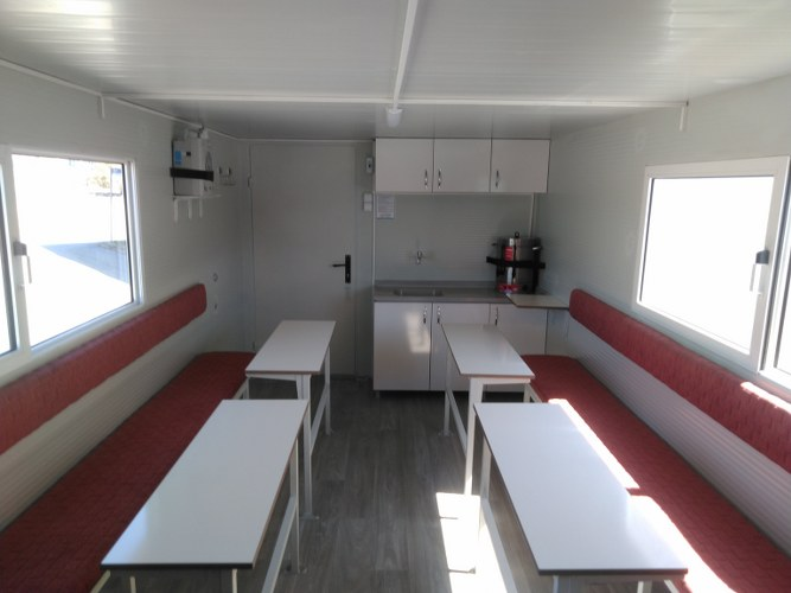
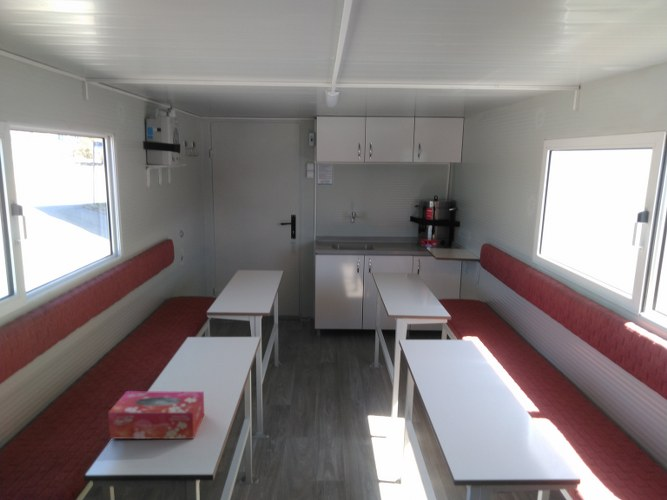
+ tissue box (158, 414)
